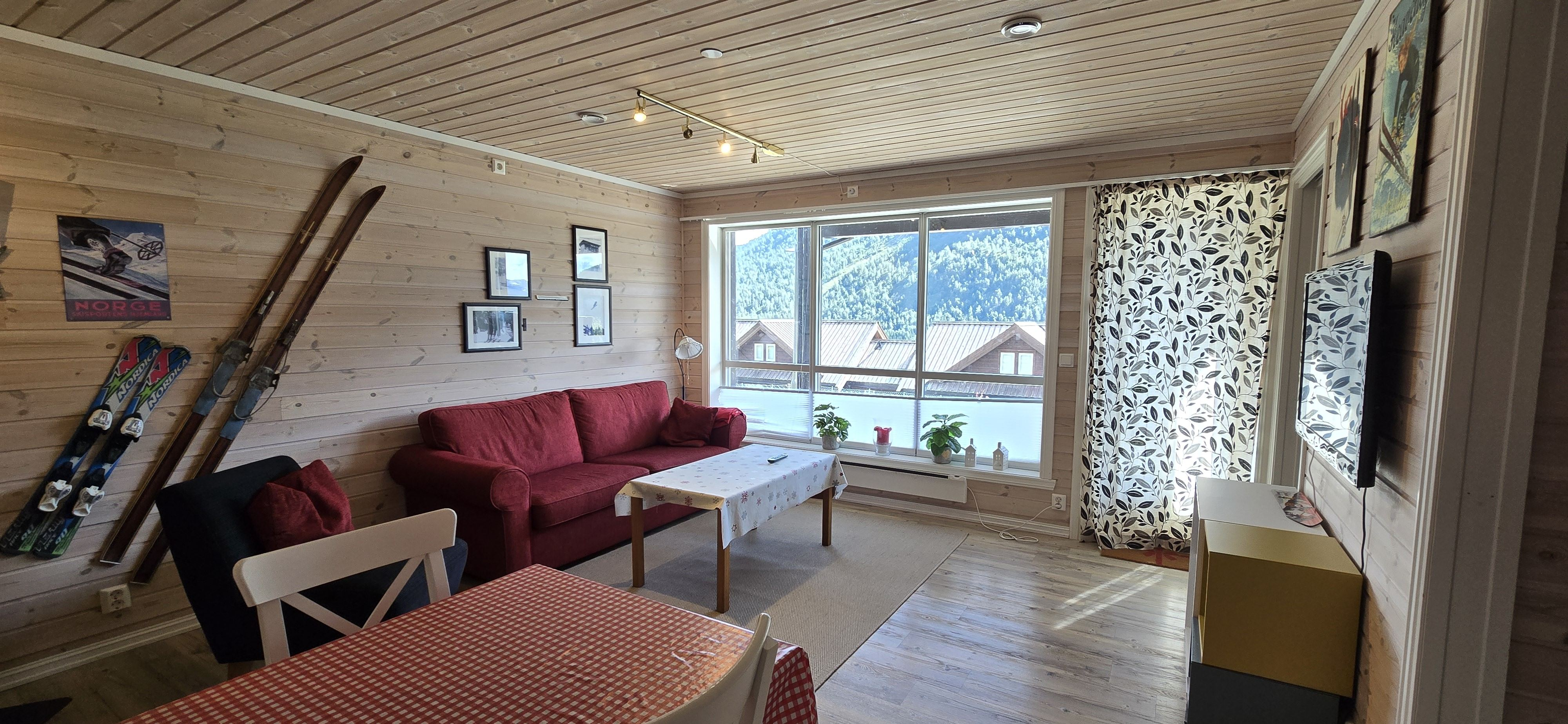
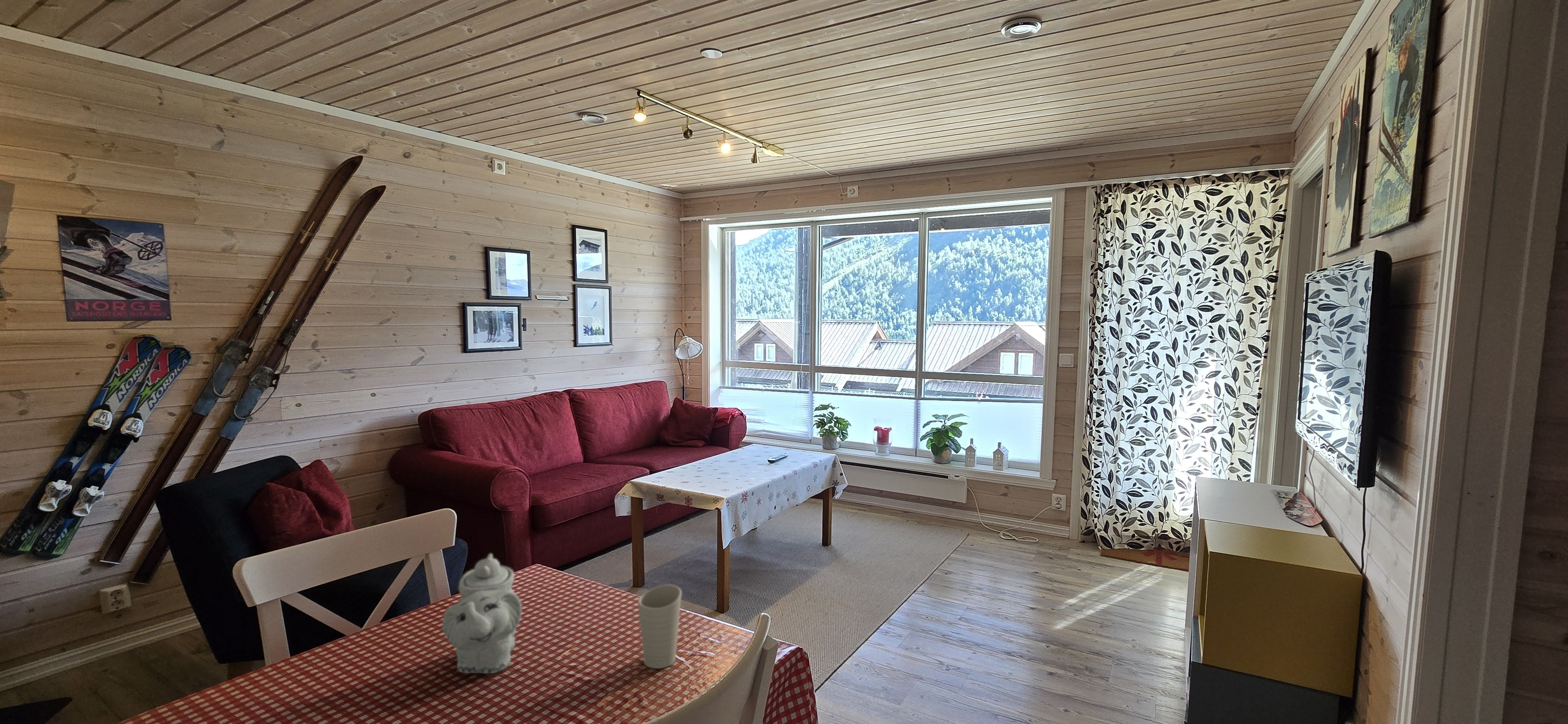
+ cup (660, 626)
+ teapot (483, 615)
